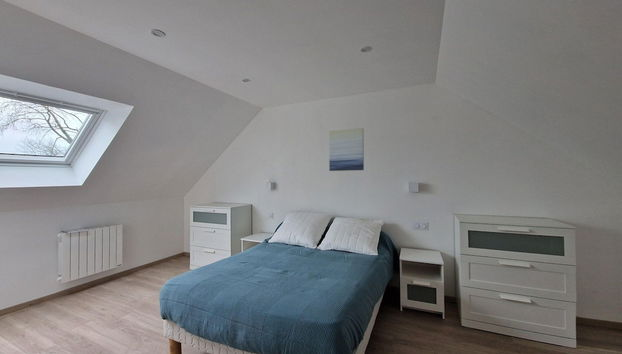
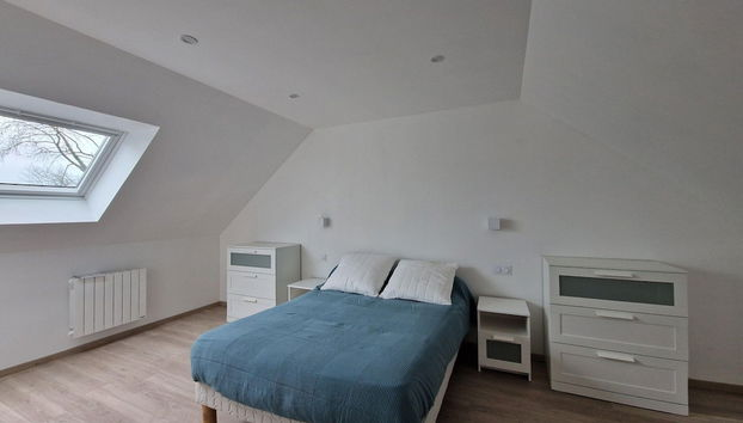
- wall art (346, 150)
